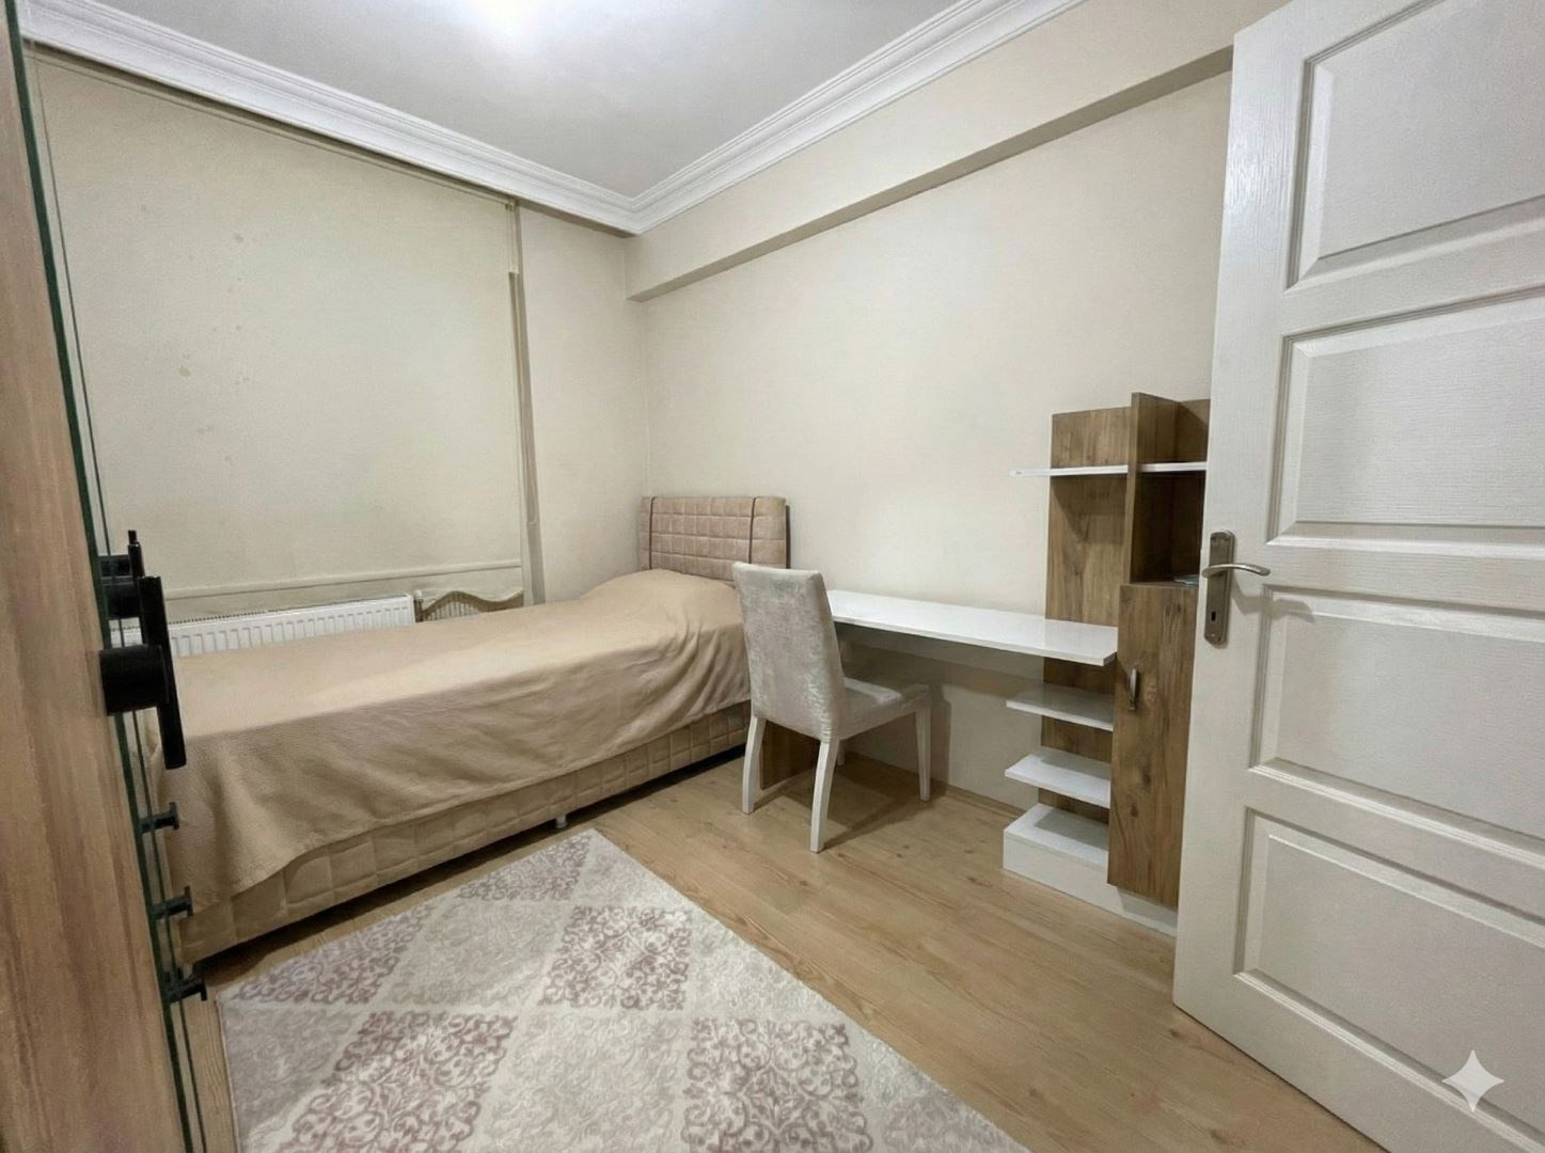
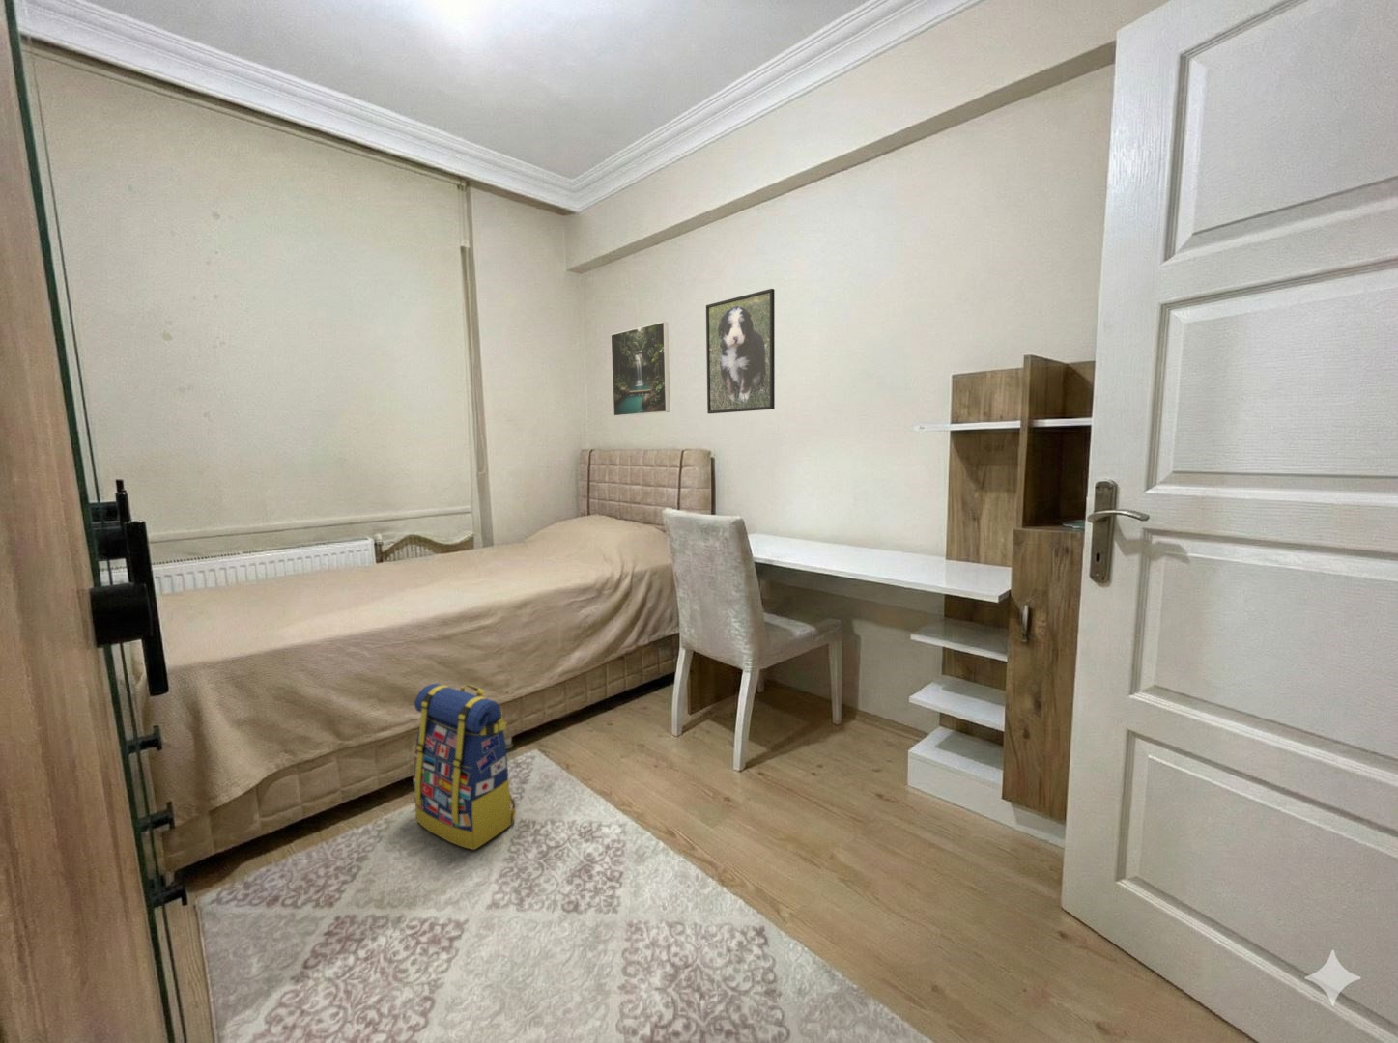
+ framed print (639, 371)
+ backpack (462, 757)
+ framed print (738, 355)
